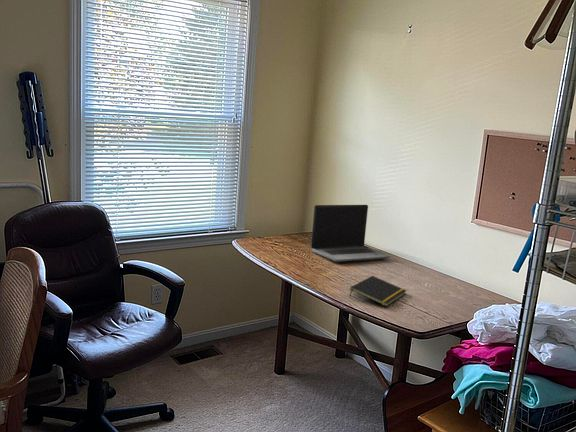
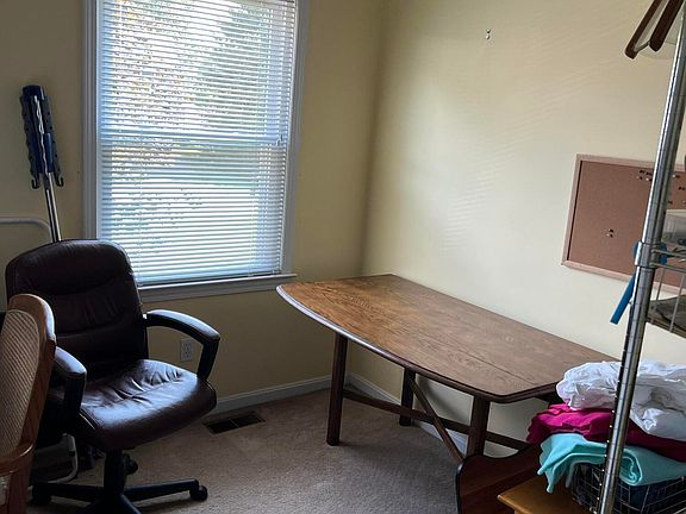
- notepad (379, 290)
- laptop computer (352, 232)
